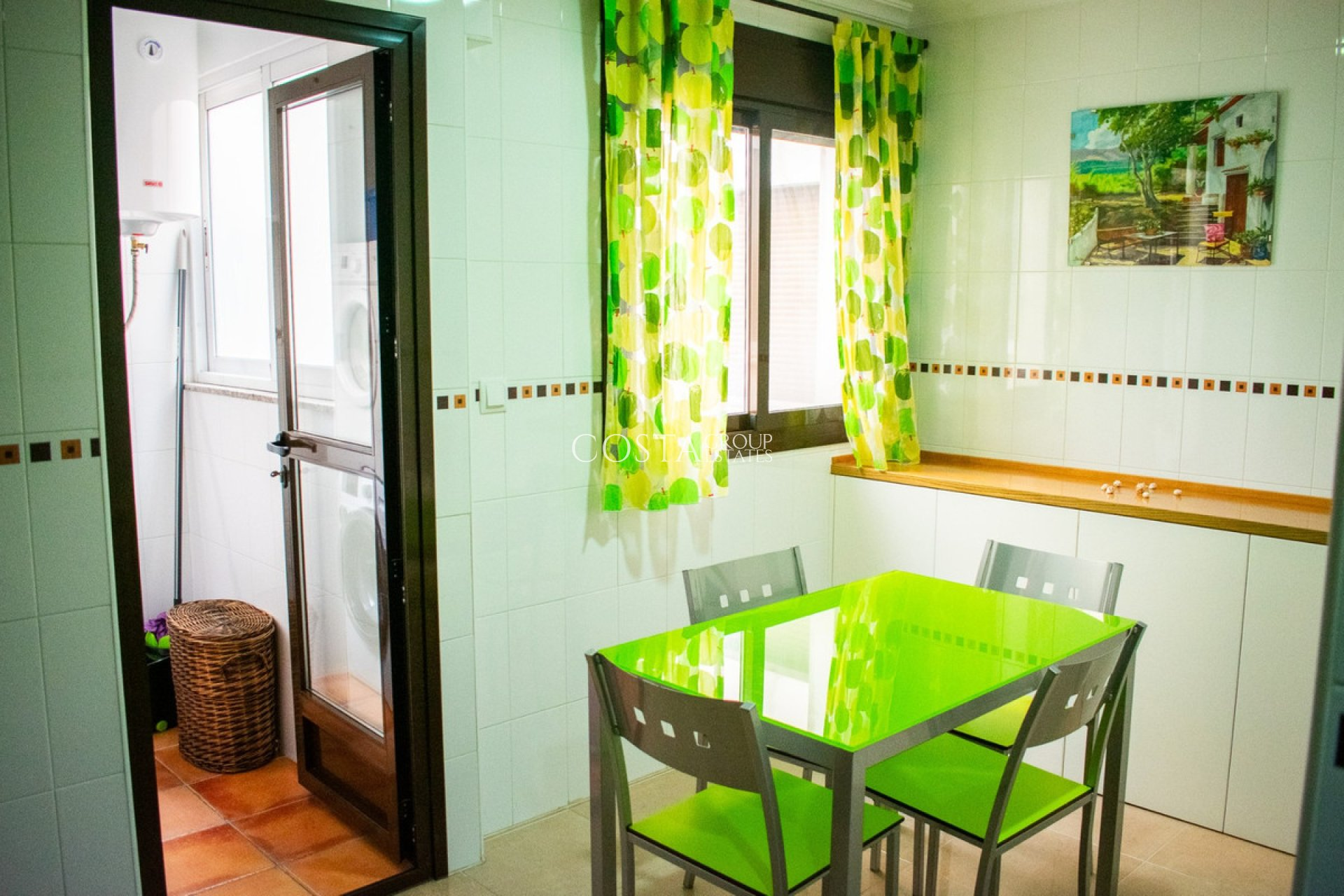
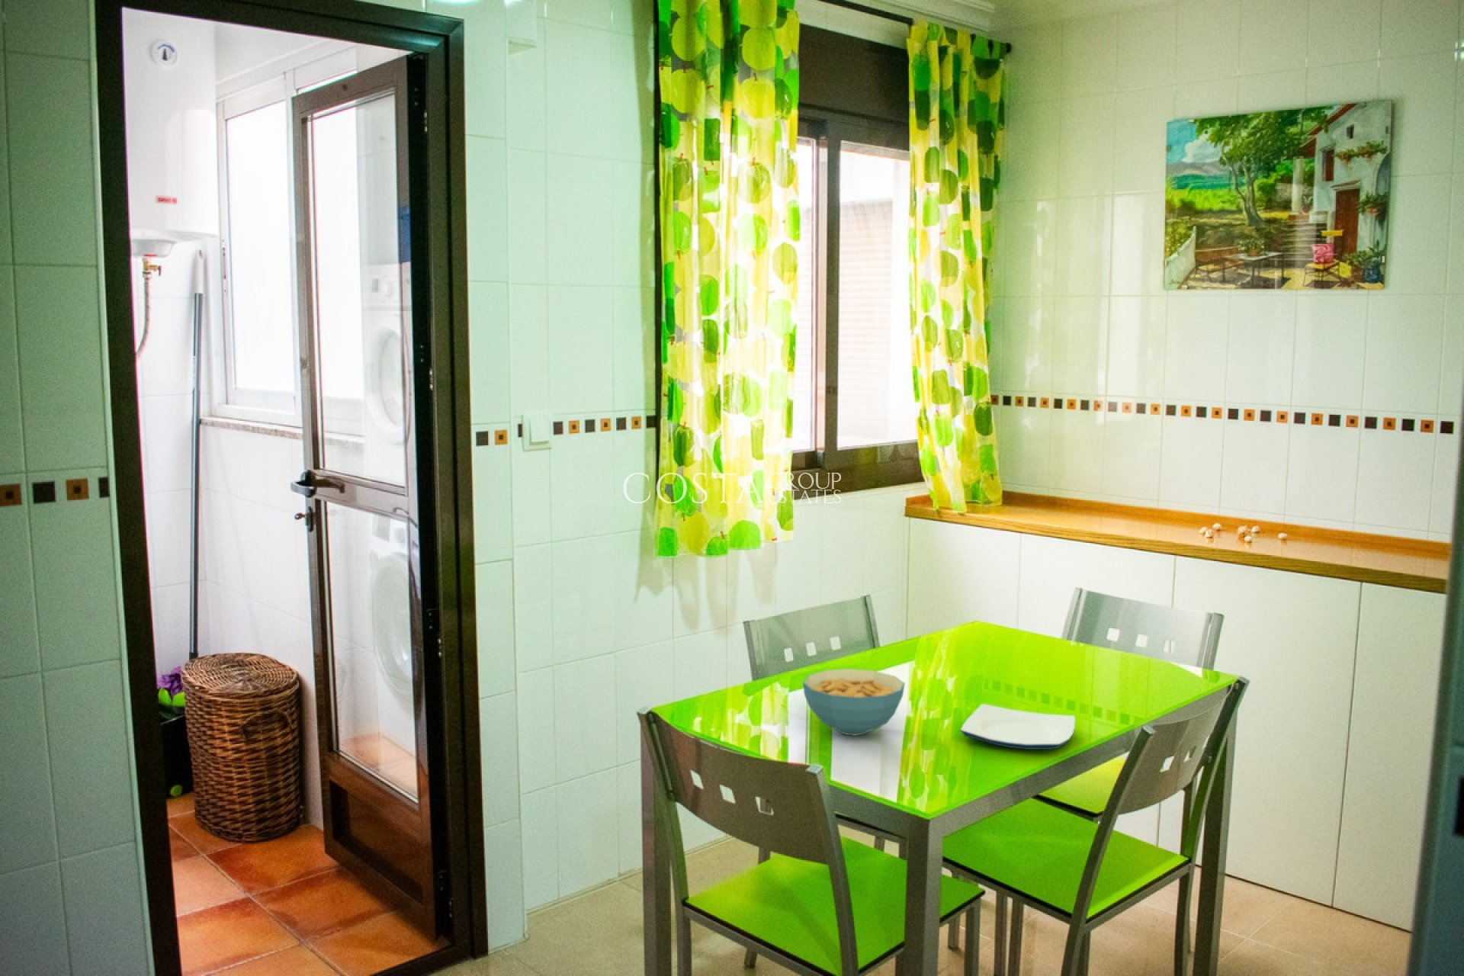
+ cereal bowl (853, 706)
+ plate (1017, 729)
